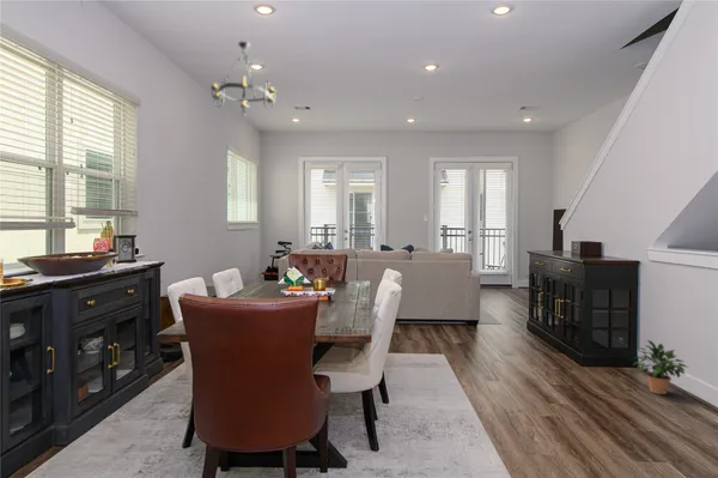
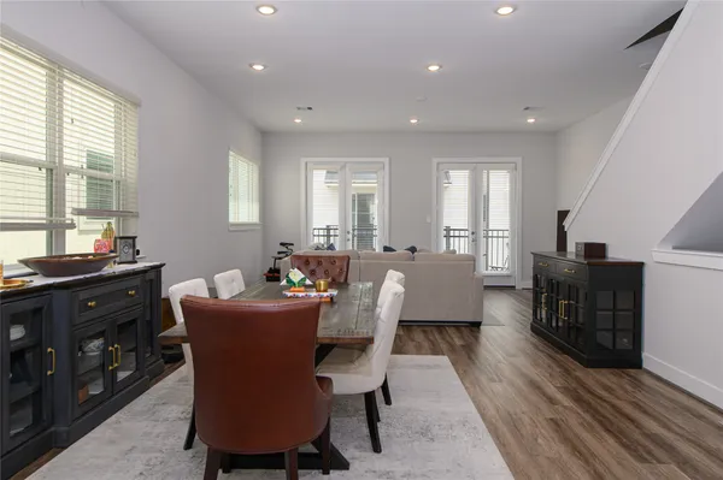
- potted plant (661, 368)
- chandelier (244, 77)
